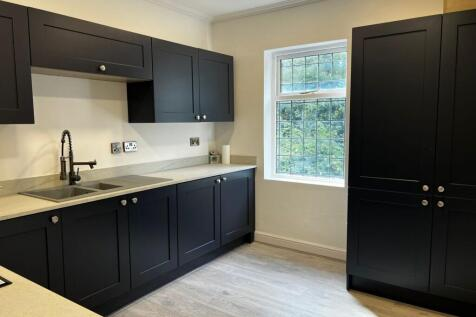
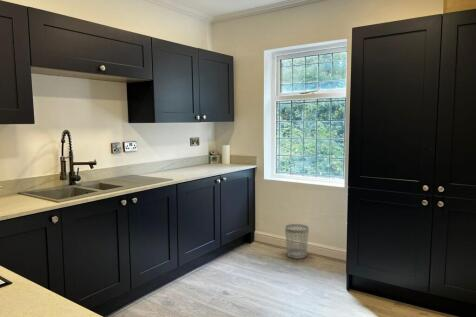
+ wastebasket (297, 241)
